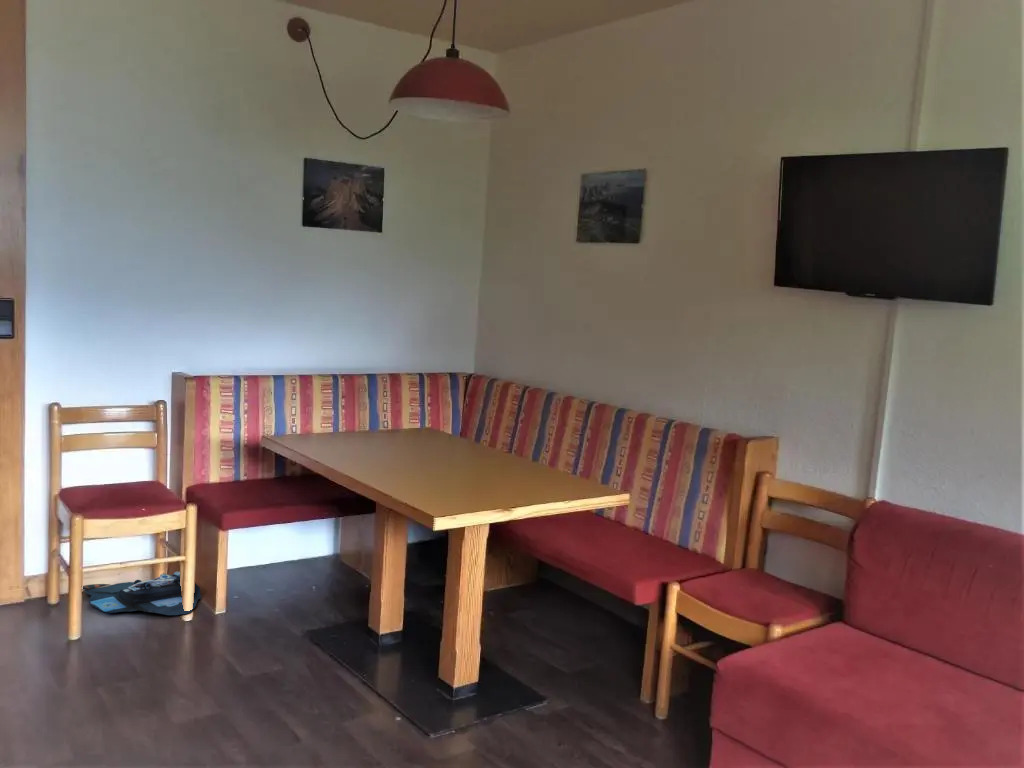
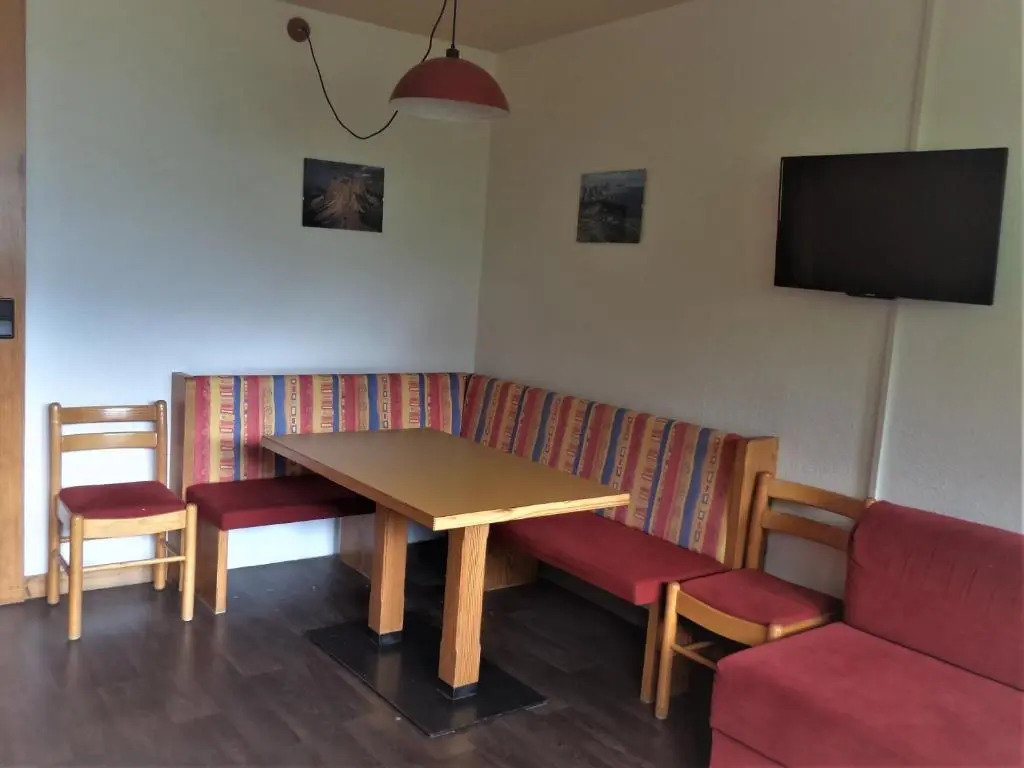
- backpack (143, 586)
